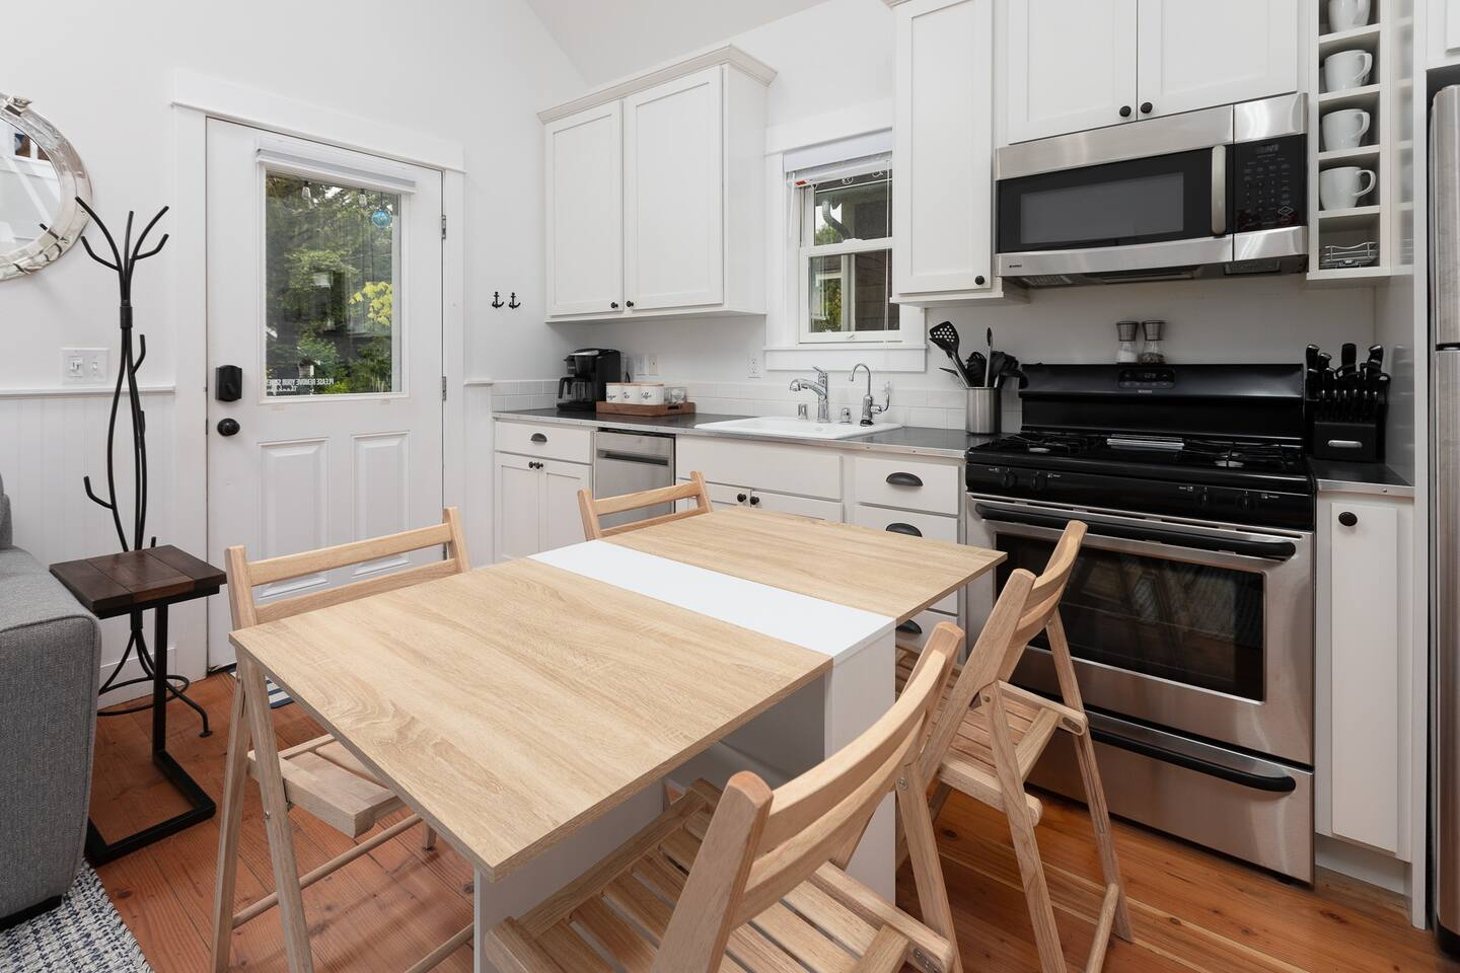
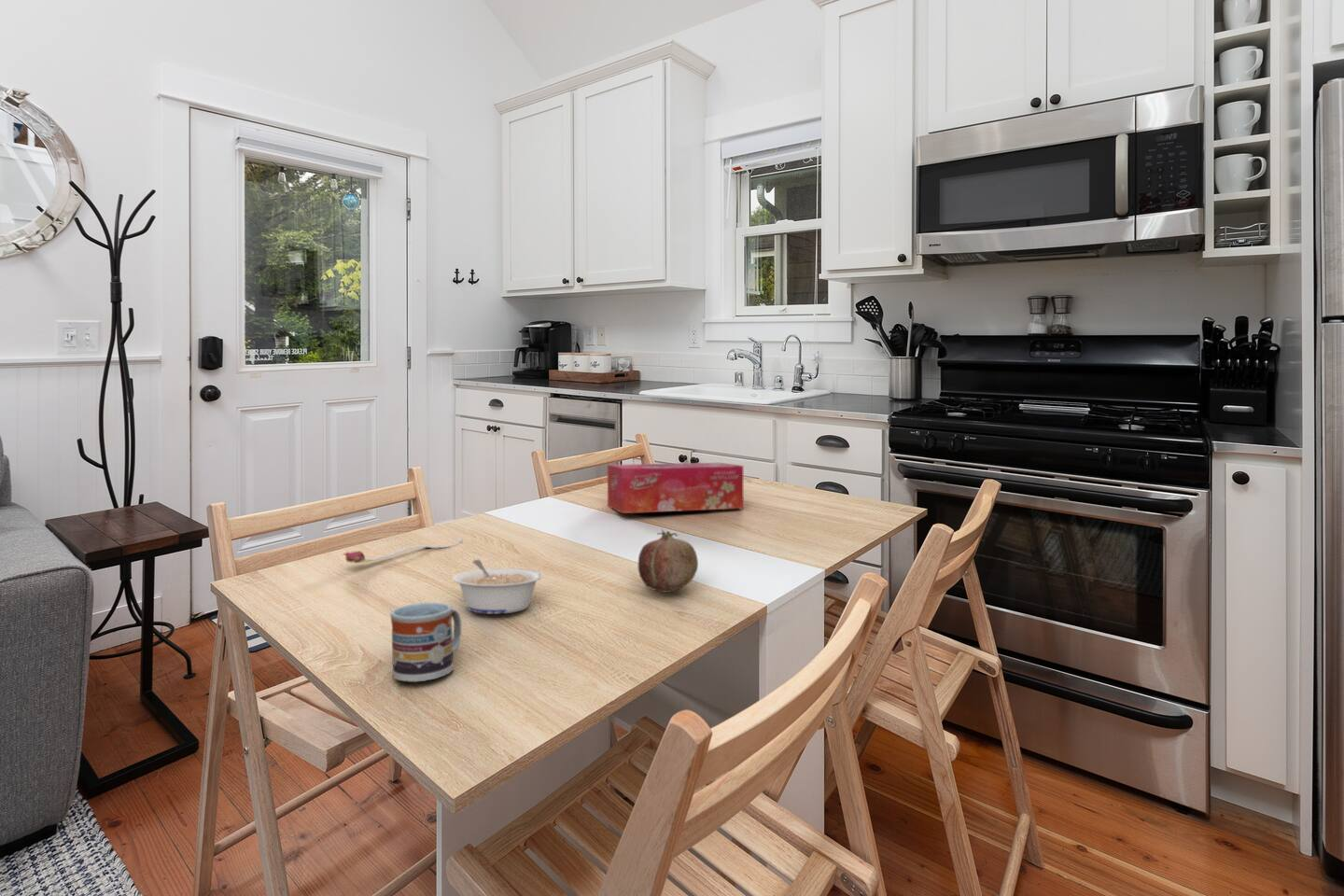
+ spoon (406, 548)
+ tissue box (674, 485)
+ legume (495, 588)
+ cup (430, 637)
+ fruit (667, 561)
